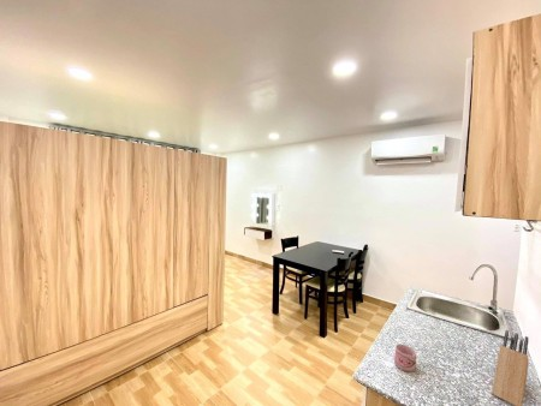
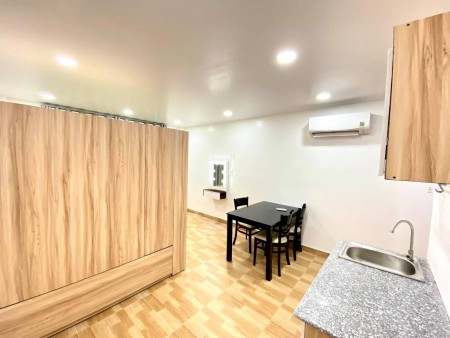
- mug (405, 356)
- knife block (511, 364)
